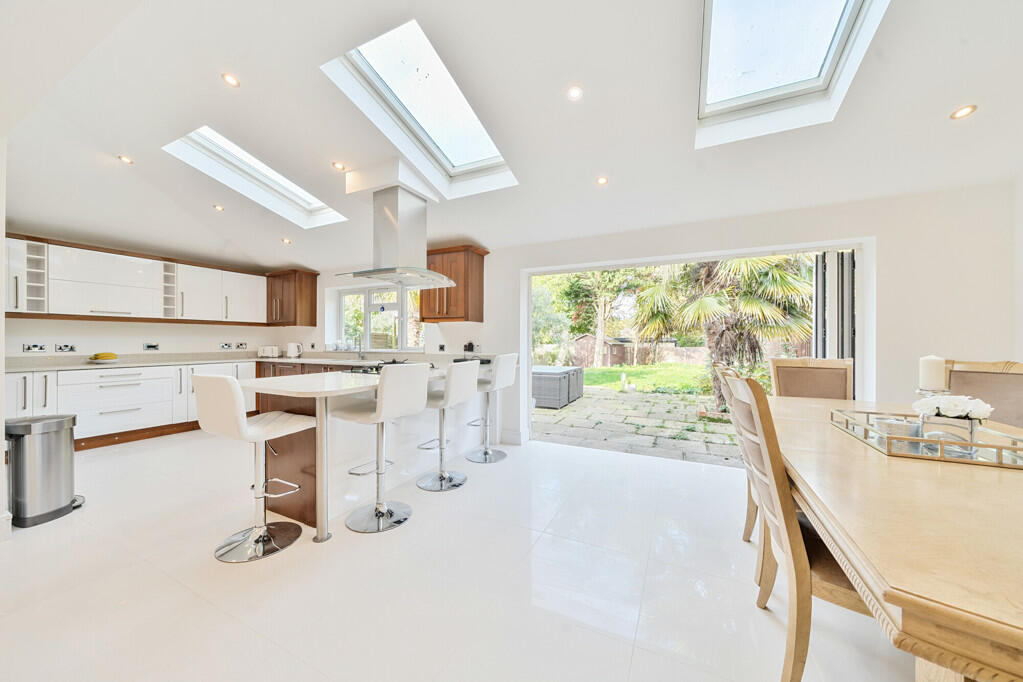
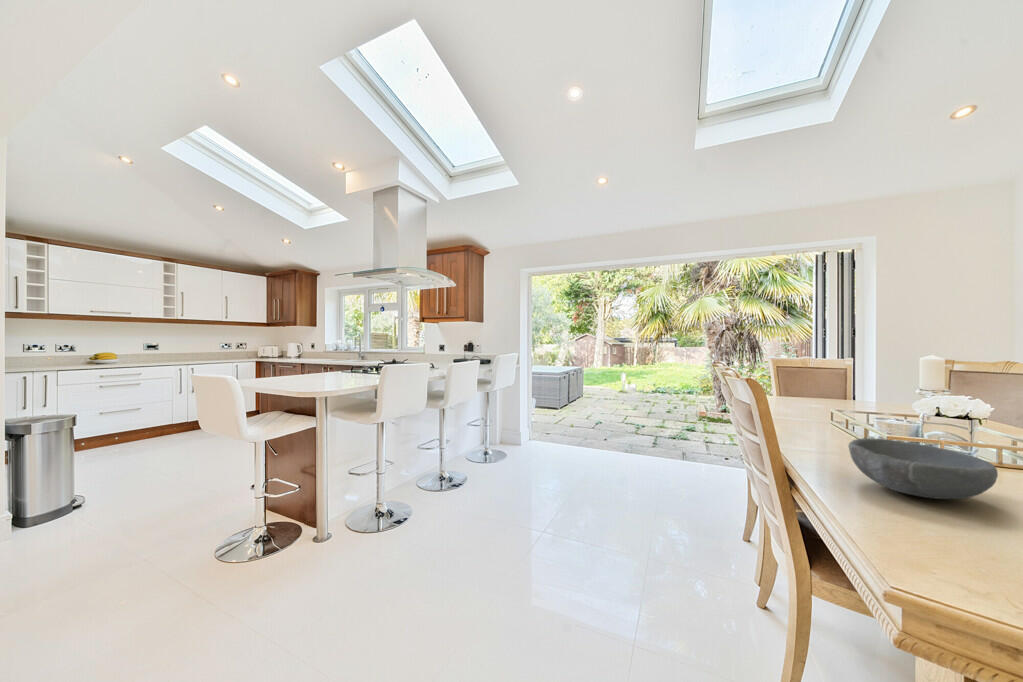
+ bowl (915, 471)
